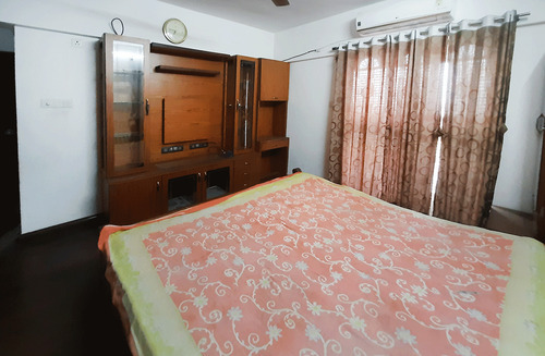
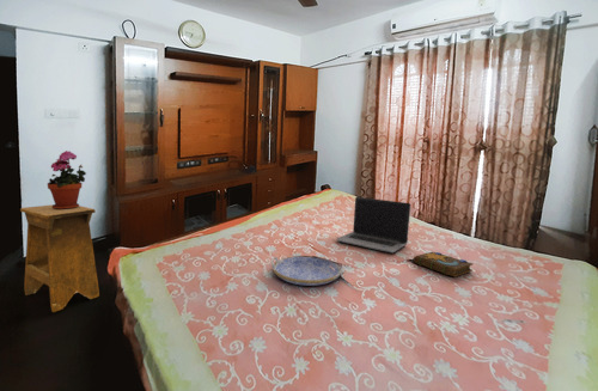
+ stool (60, 252)
+ book (441, 263)
+ laptop computer (372, 222)
+ serving tray (306, 268)
+ potted plant (66, 178)
